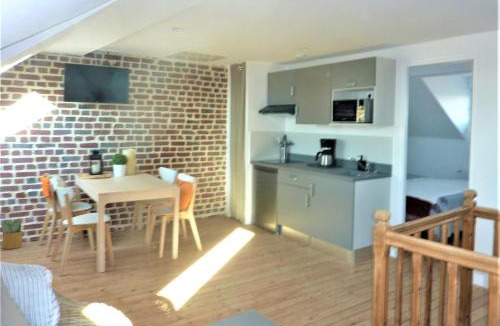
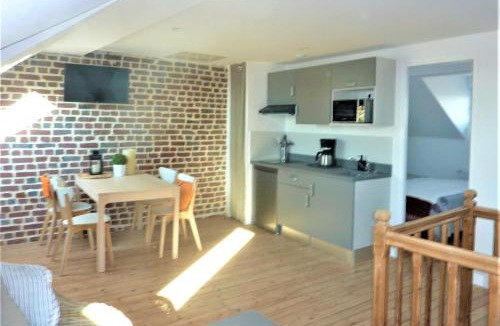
- potted plant (10, 233)
